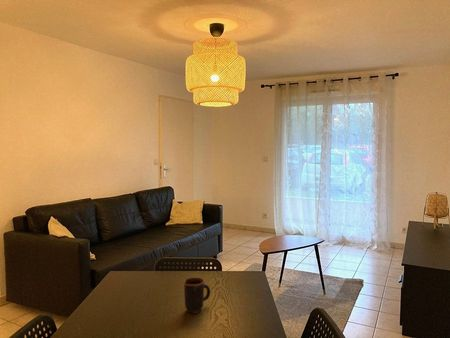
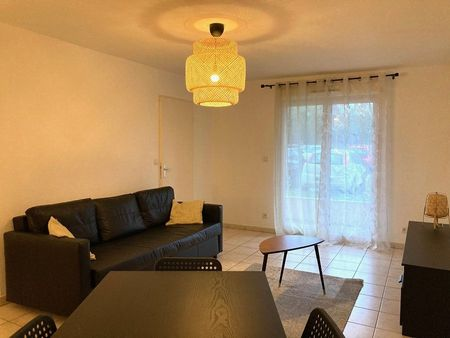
- mug (197, 294)
